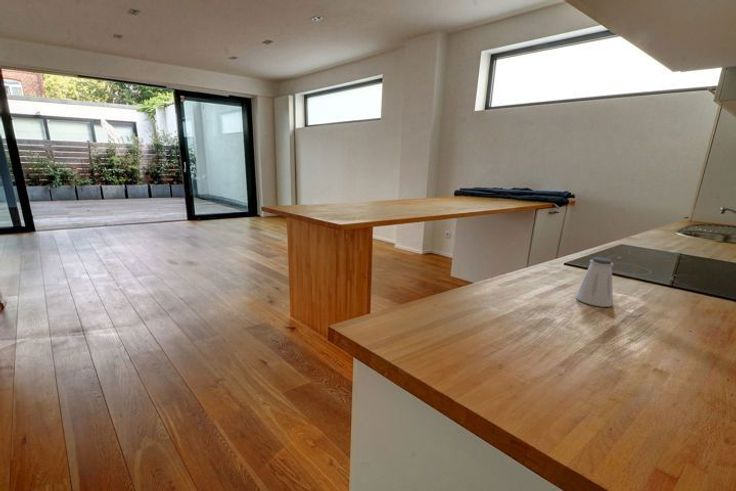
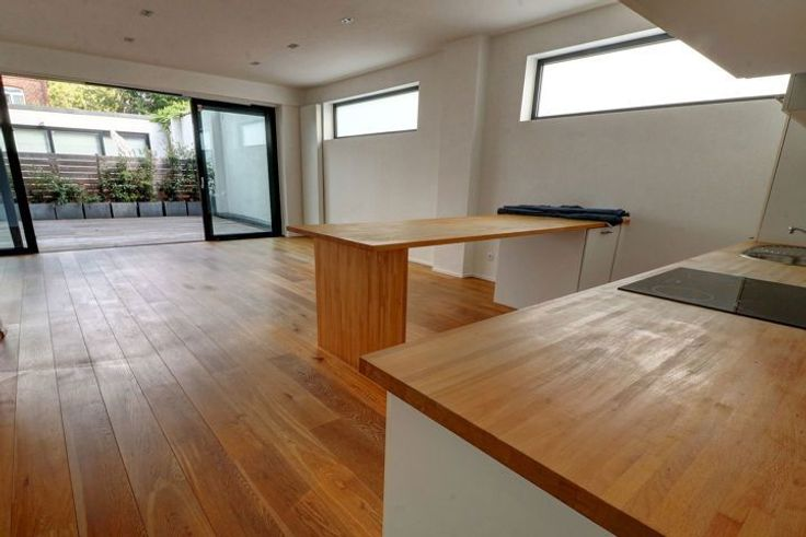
- saltshaker (597, 279)
